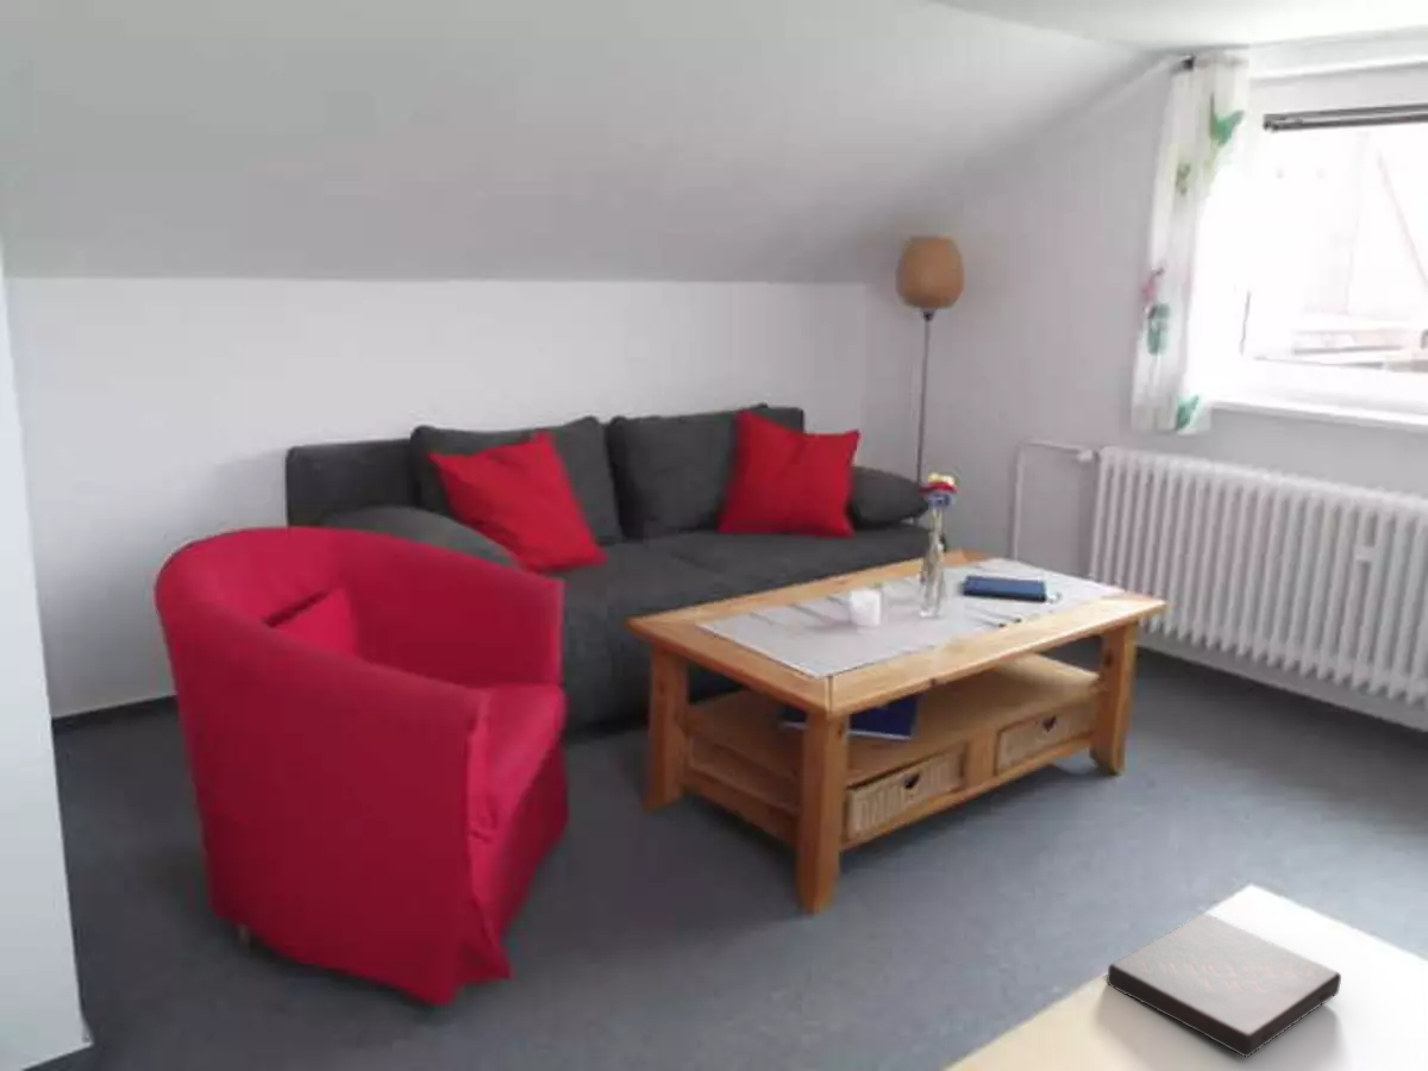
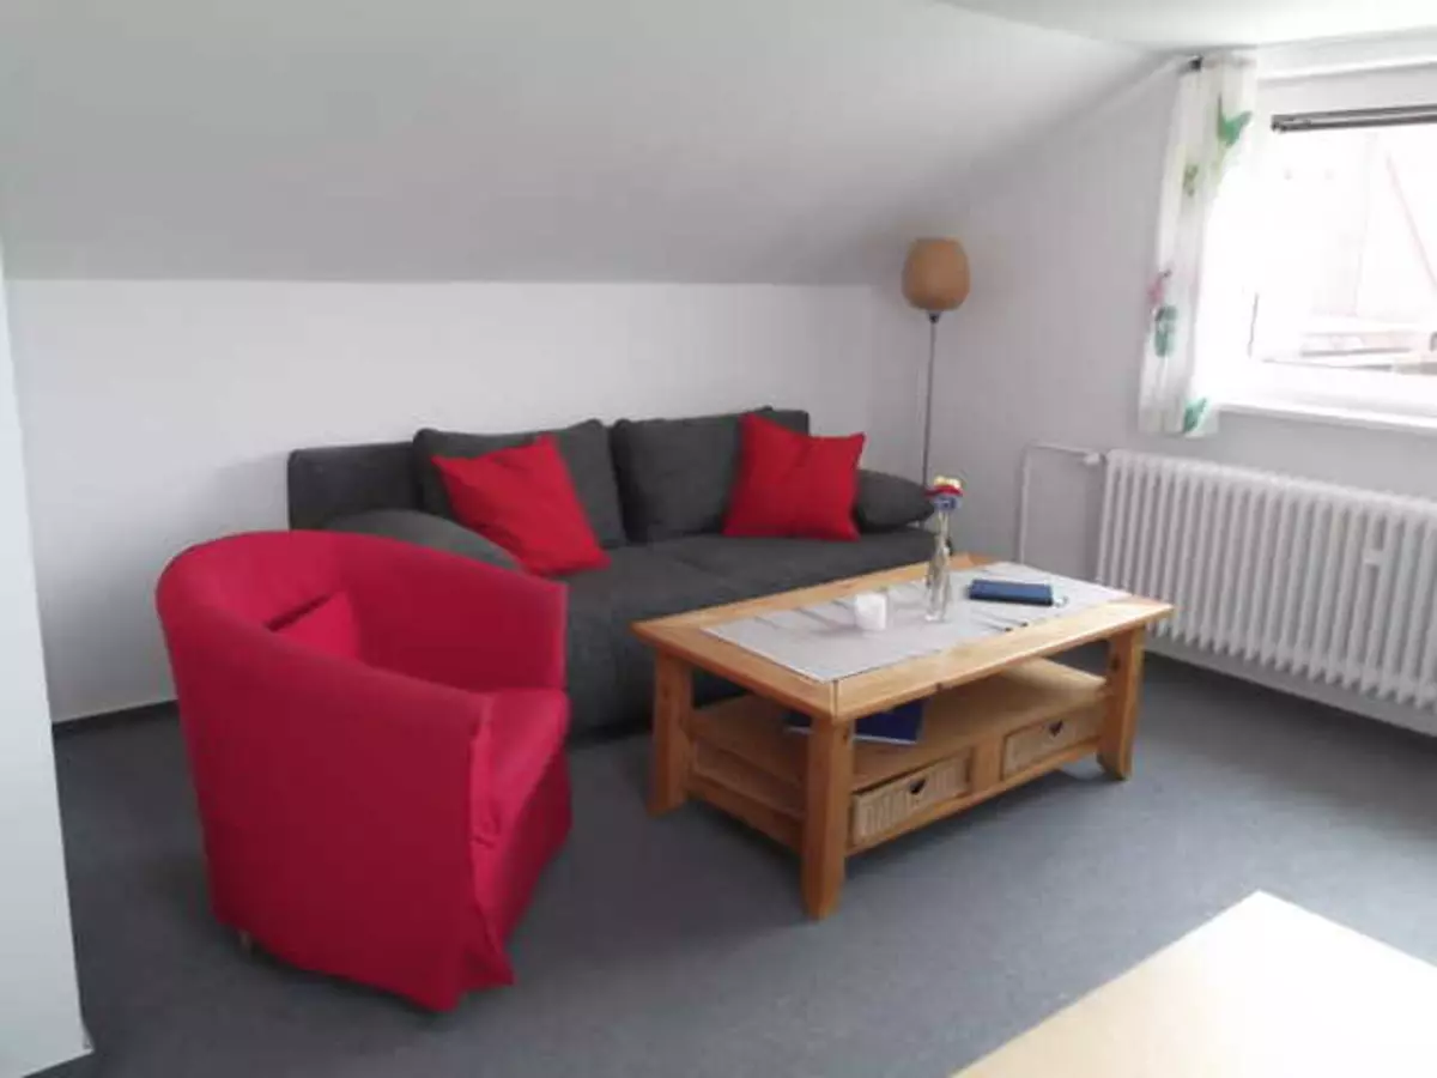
- book (1225, 978)
